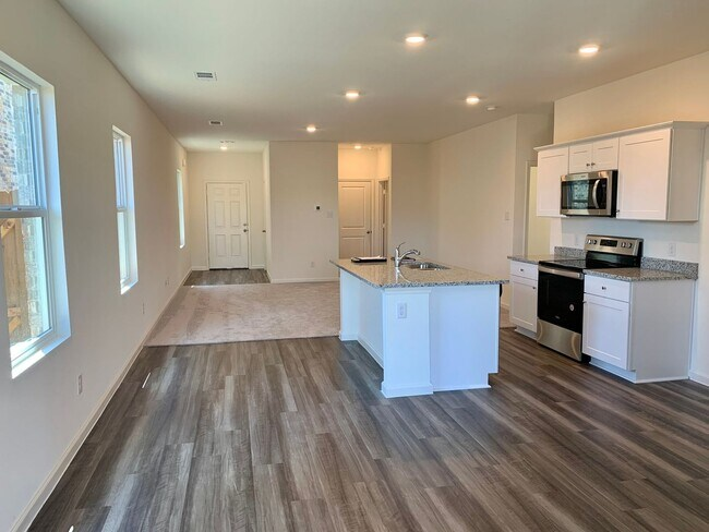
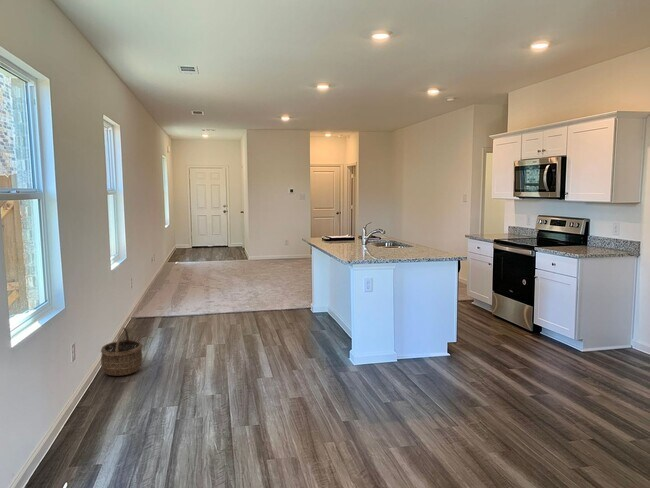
+ wicker basket (121, 349)
